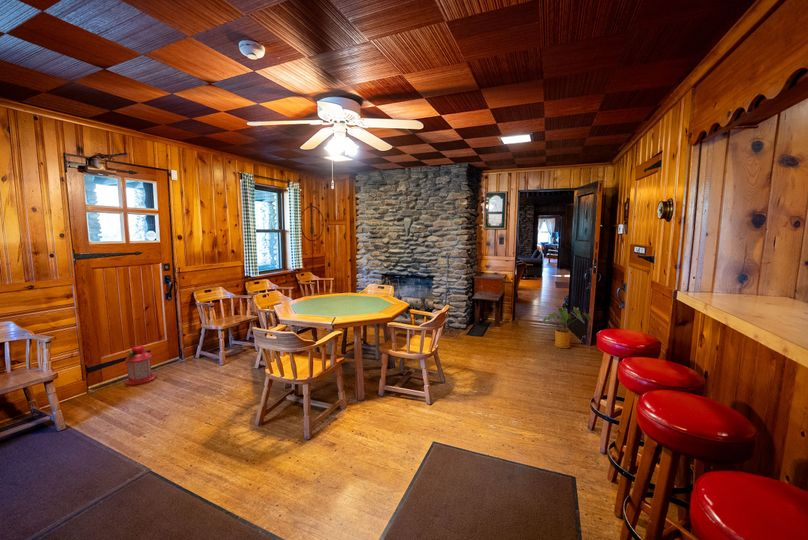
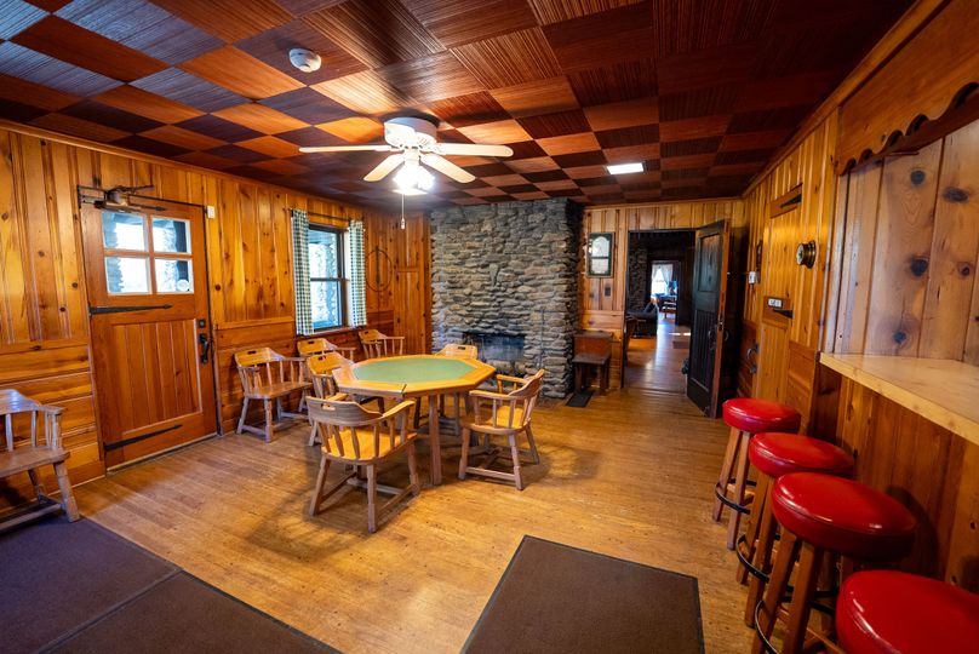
- house plant (564, 326)
- lantern (139, 362)
